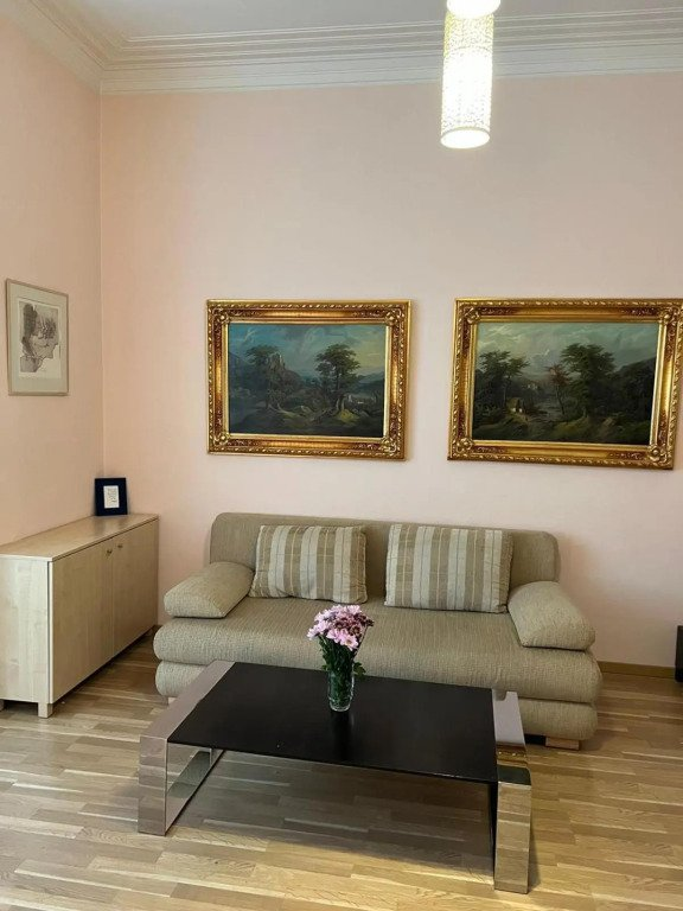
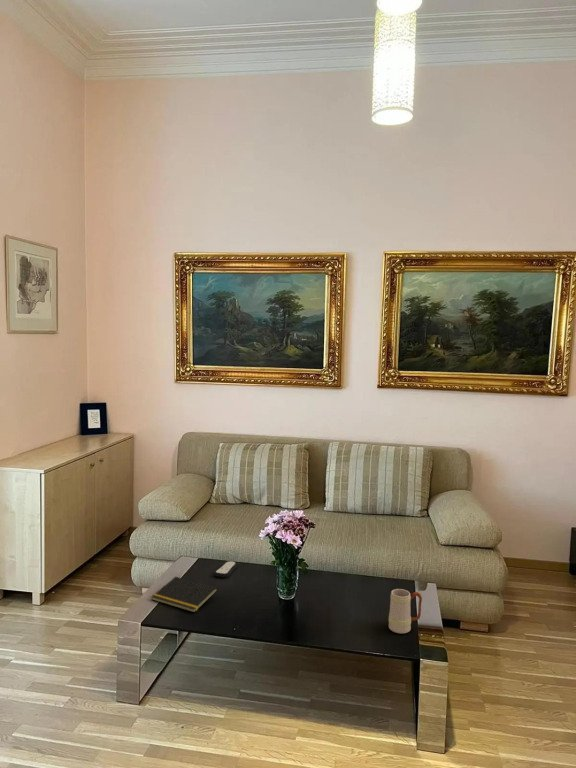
+ notepad (184, 593)
+ remote control (226, 568)
+ mug (405, 610)
